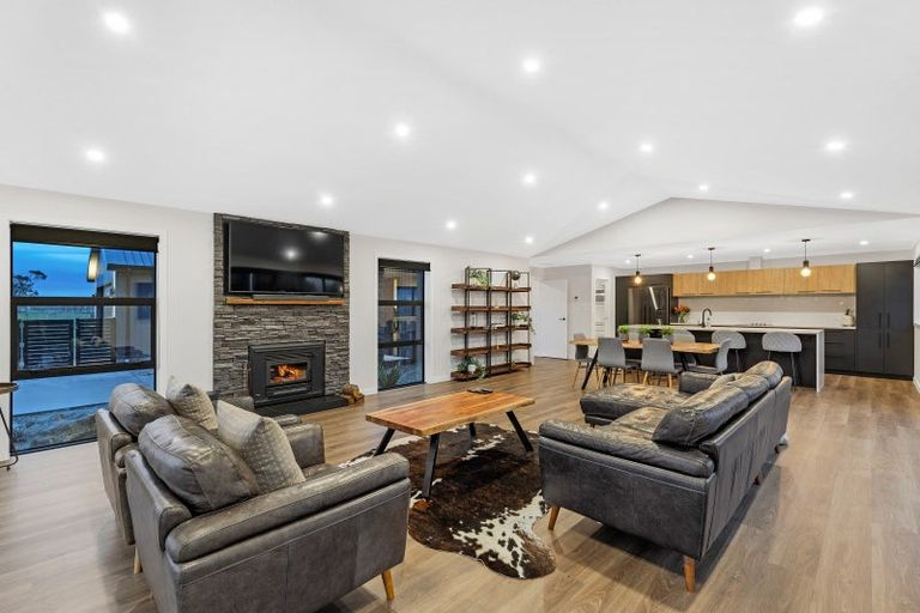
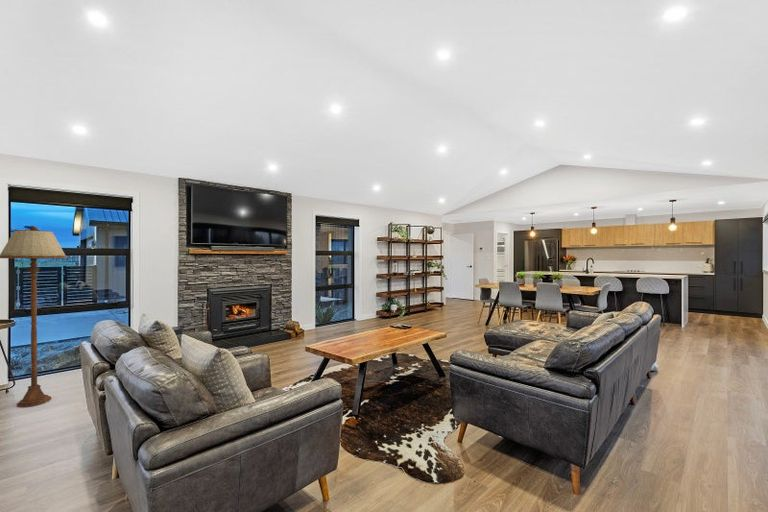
+ floor lamp (34, 314)
